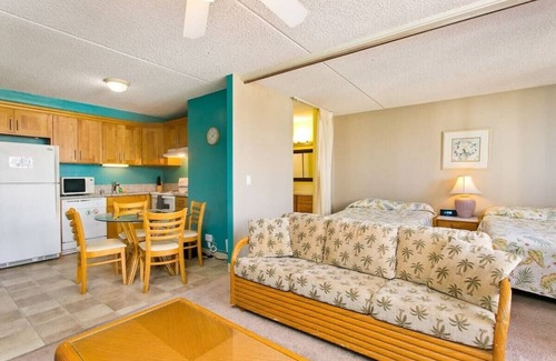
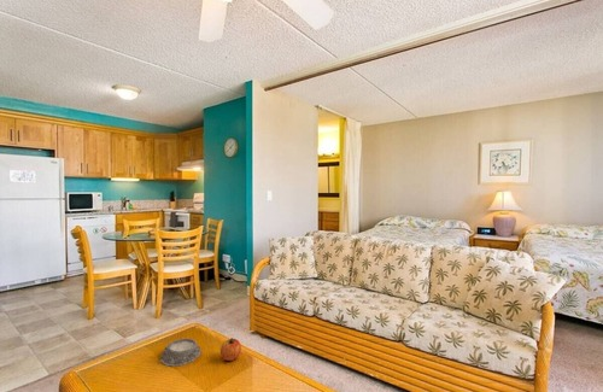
+ mortar (181, 349)
+ apple (230, 347)
